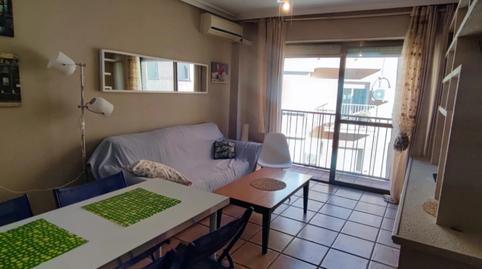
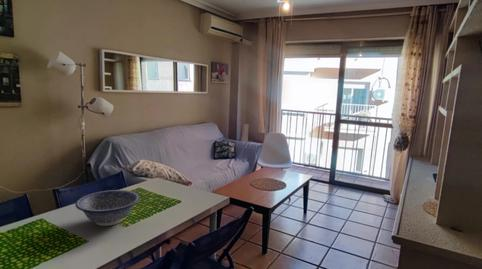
+ decorative bowl (109, 210)
